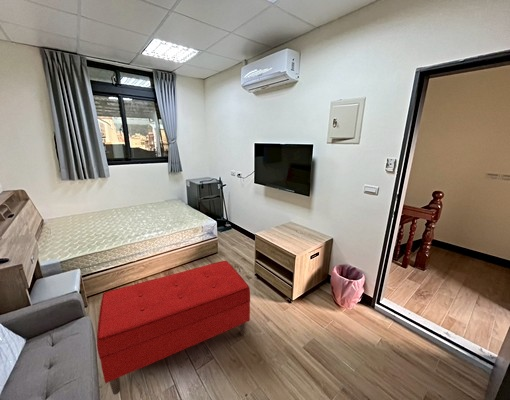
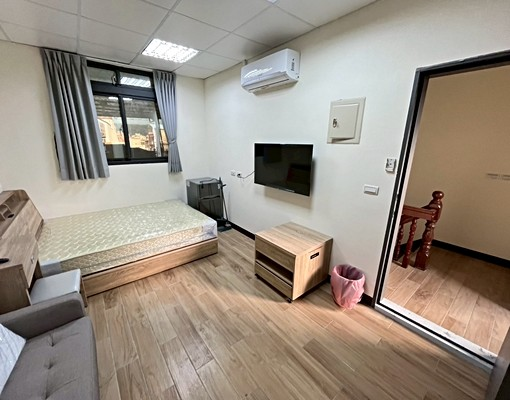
- bench (180, 315)
